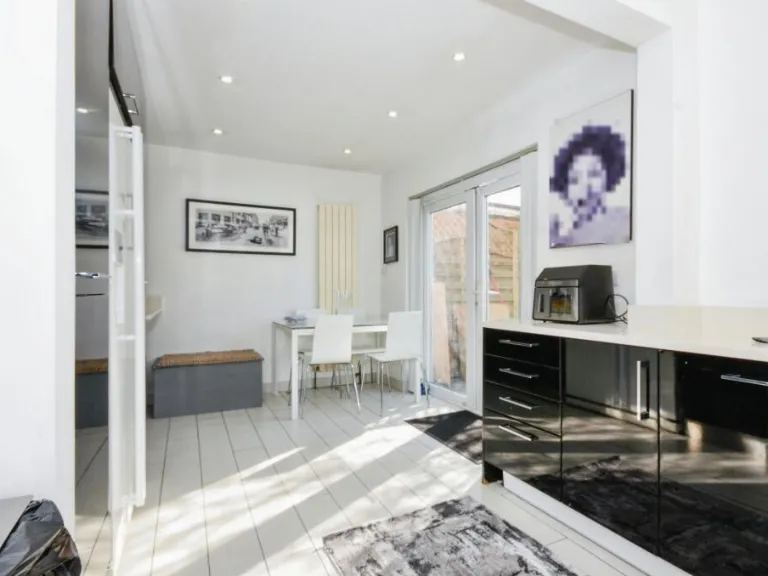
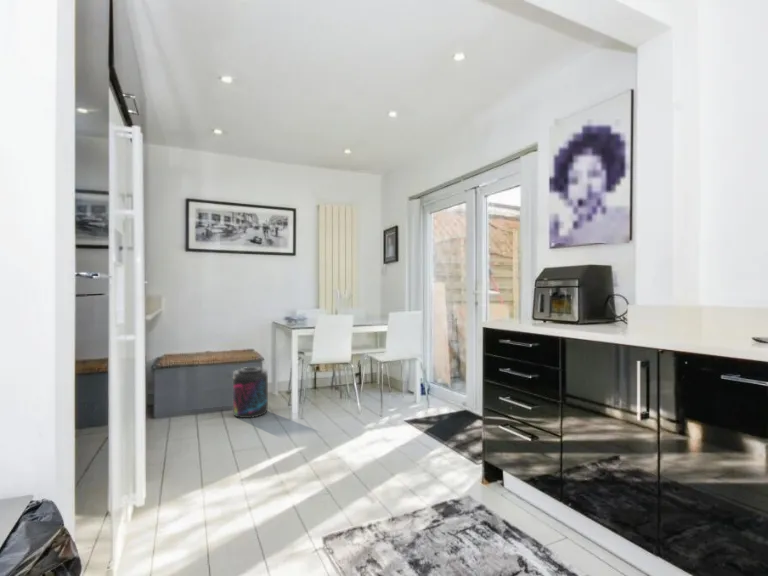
+ supplement container (250, 391)
